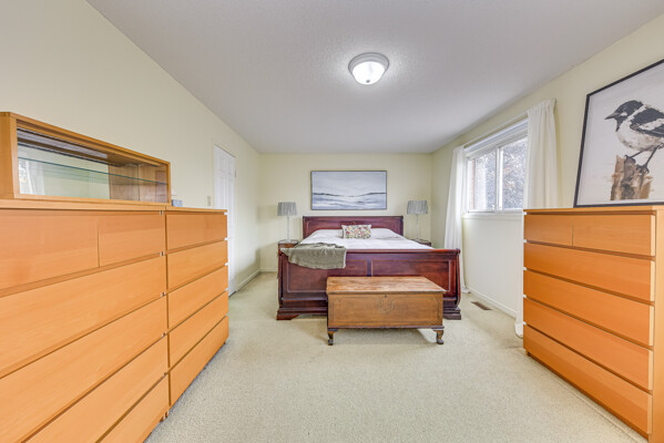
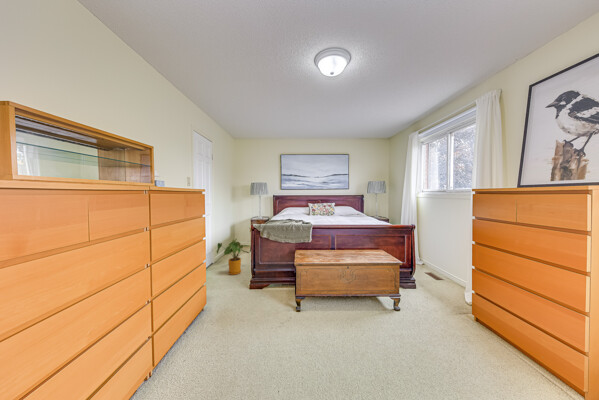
+ house plant (235, 256)
